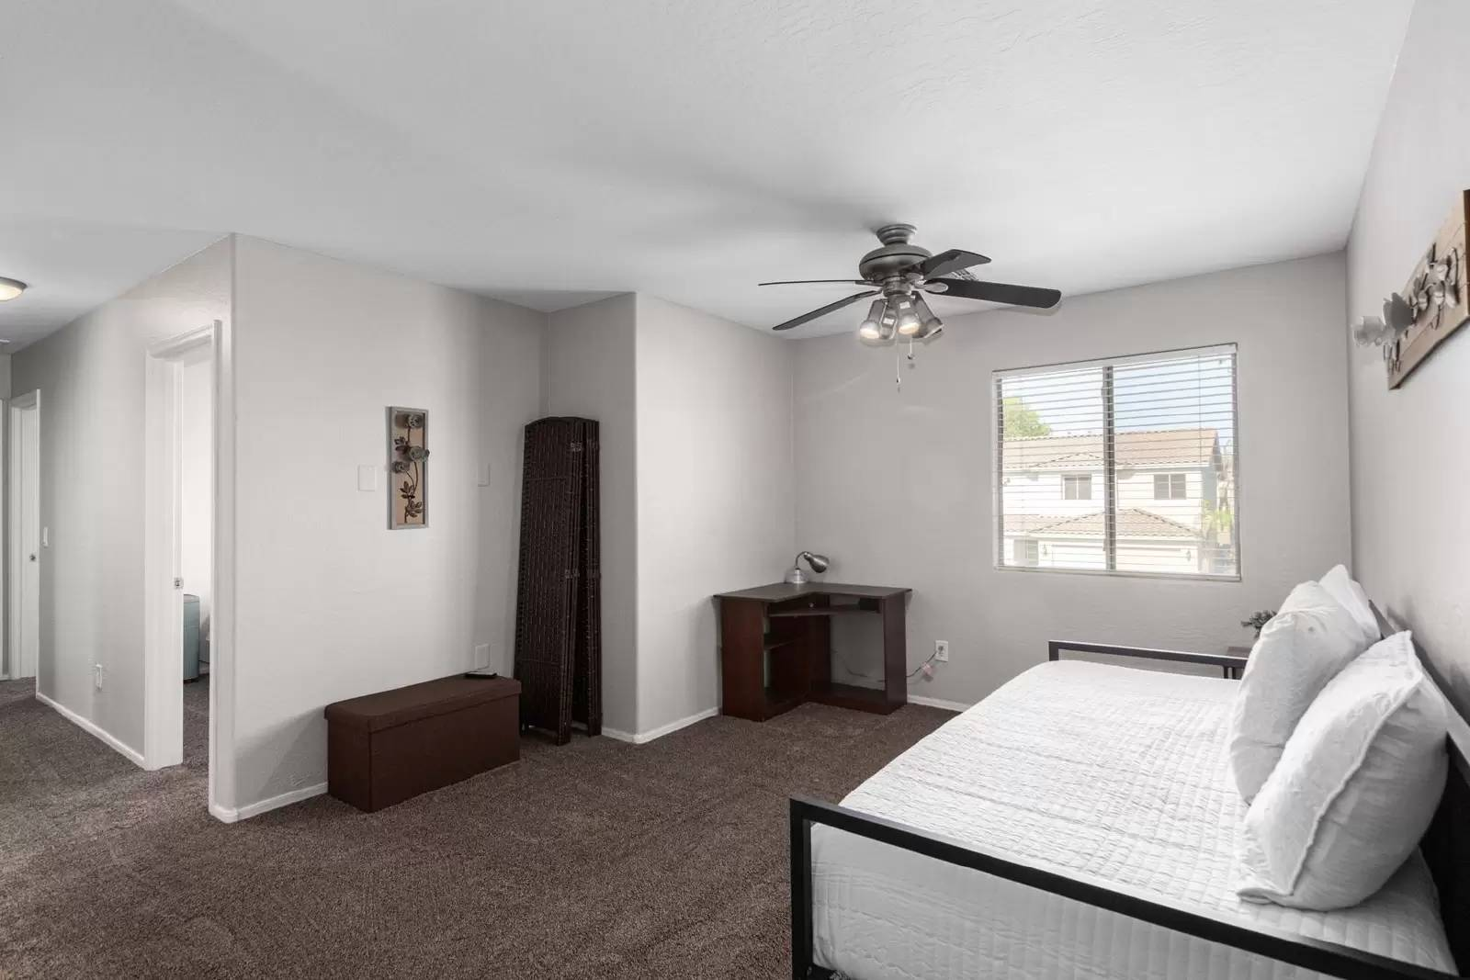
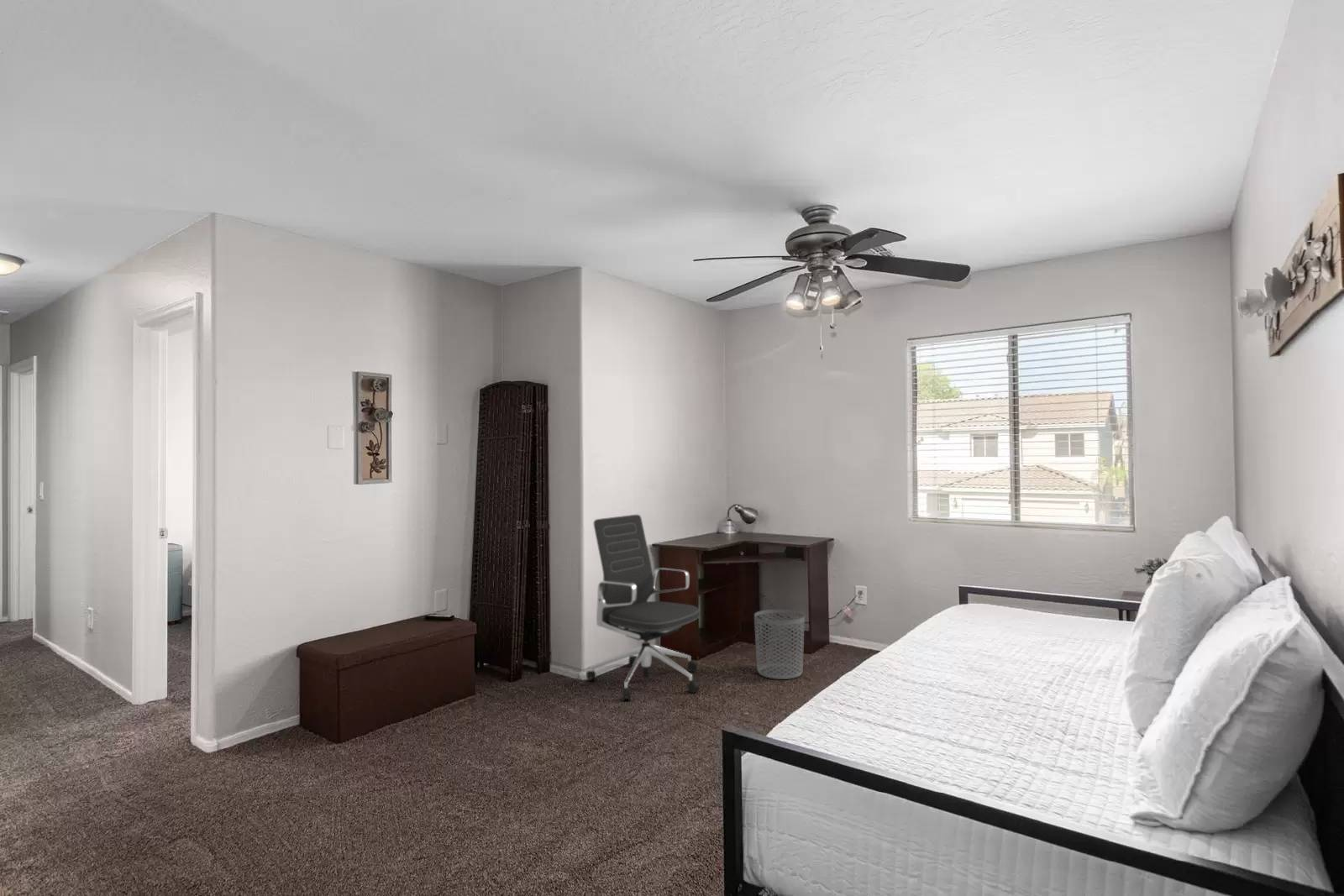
+ waste bin (780, 643)
+ office chair (648, 600)
